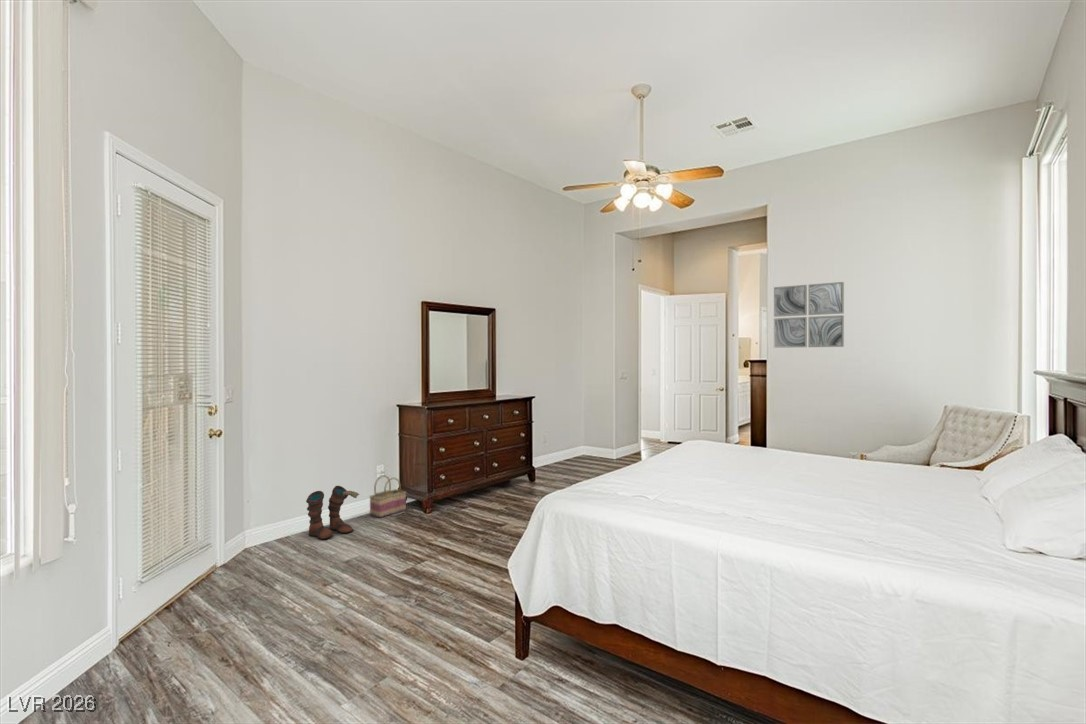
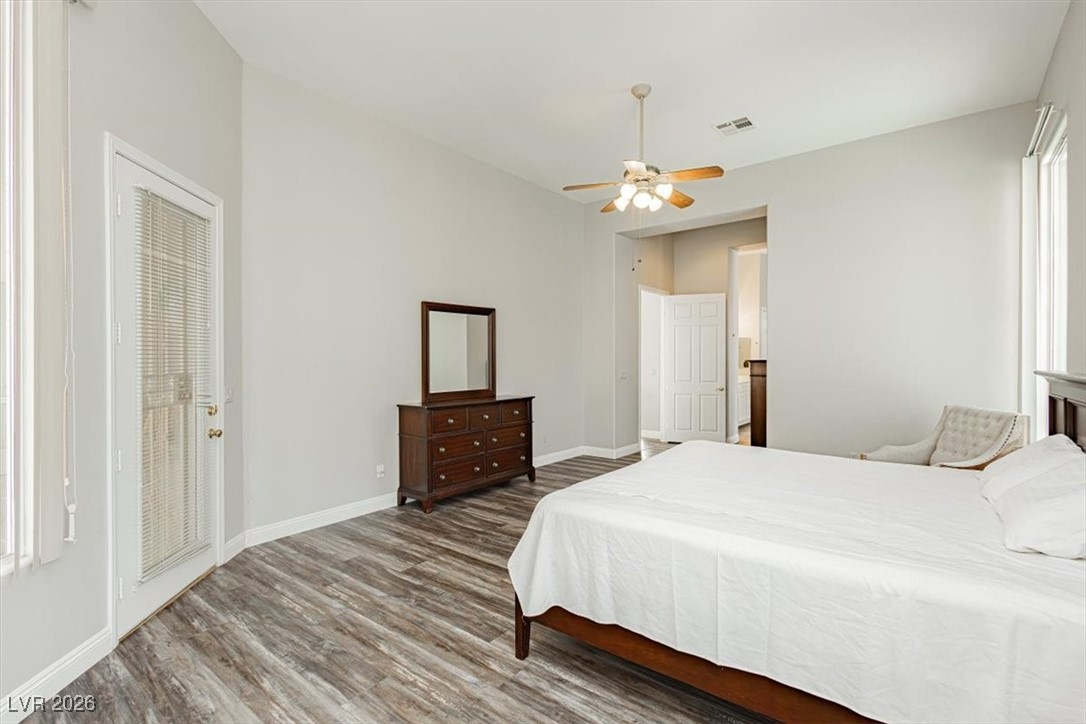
- boots (334, 509)
- basket (387, 494)
- wall art (808, 317)
